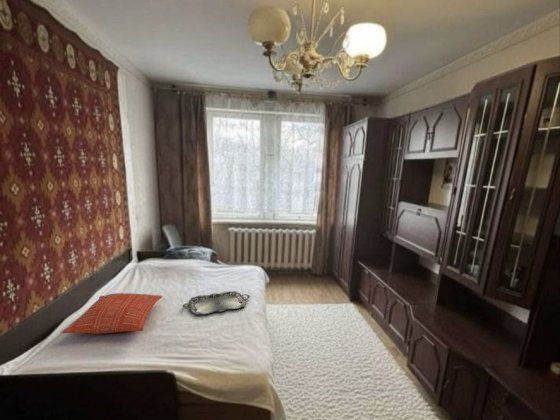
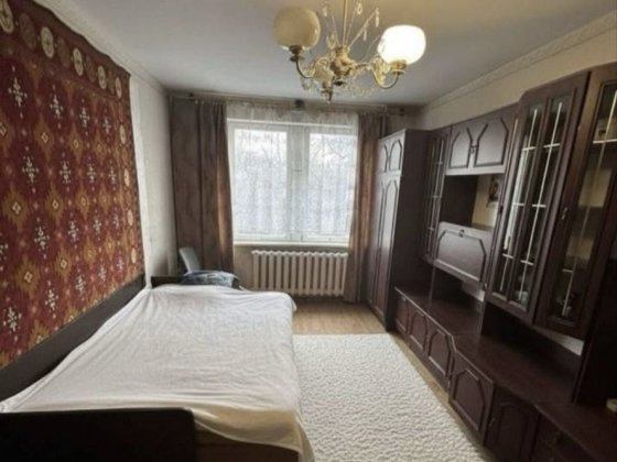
- pillow (118, 311)
- serving tray (217, 302)
